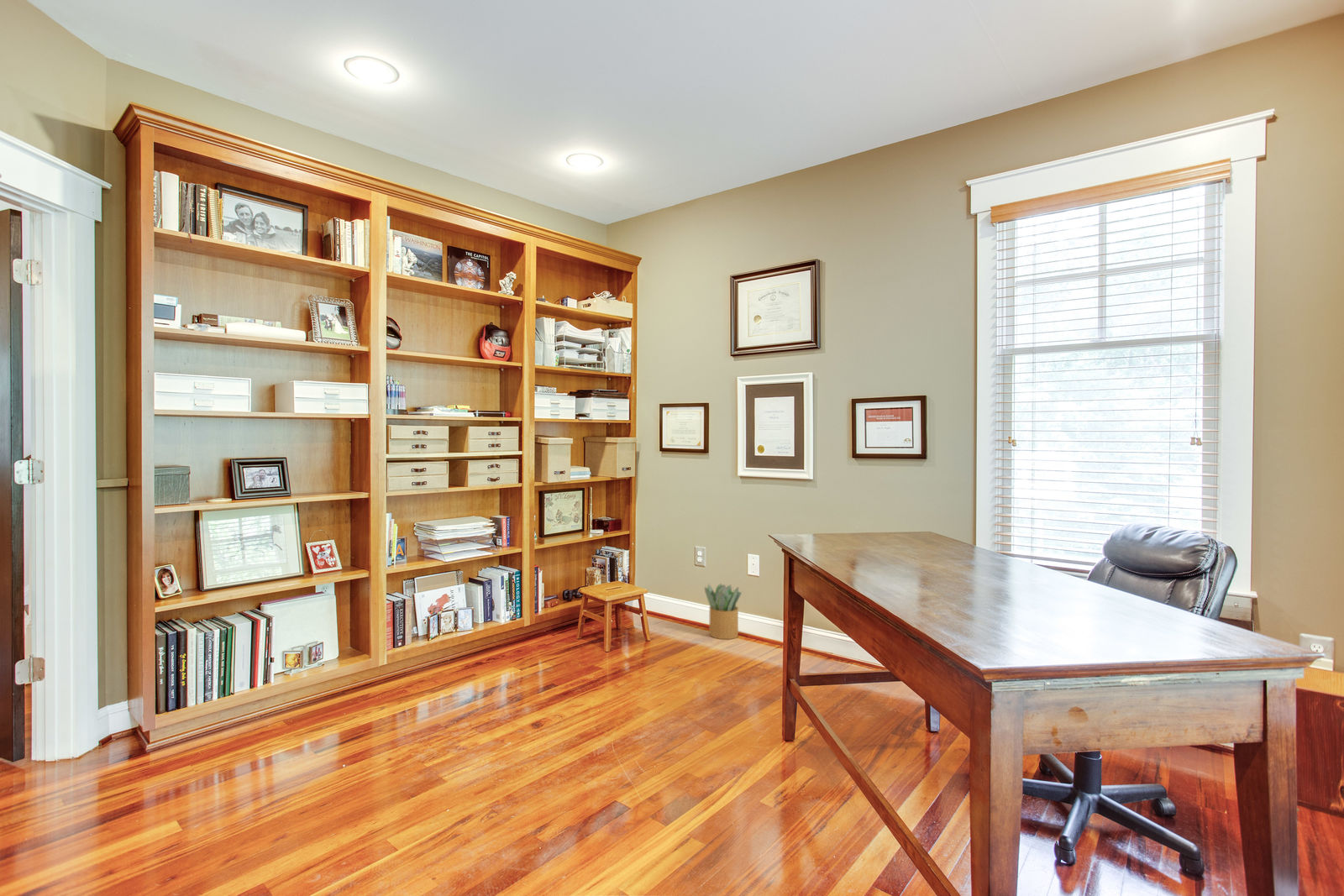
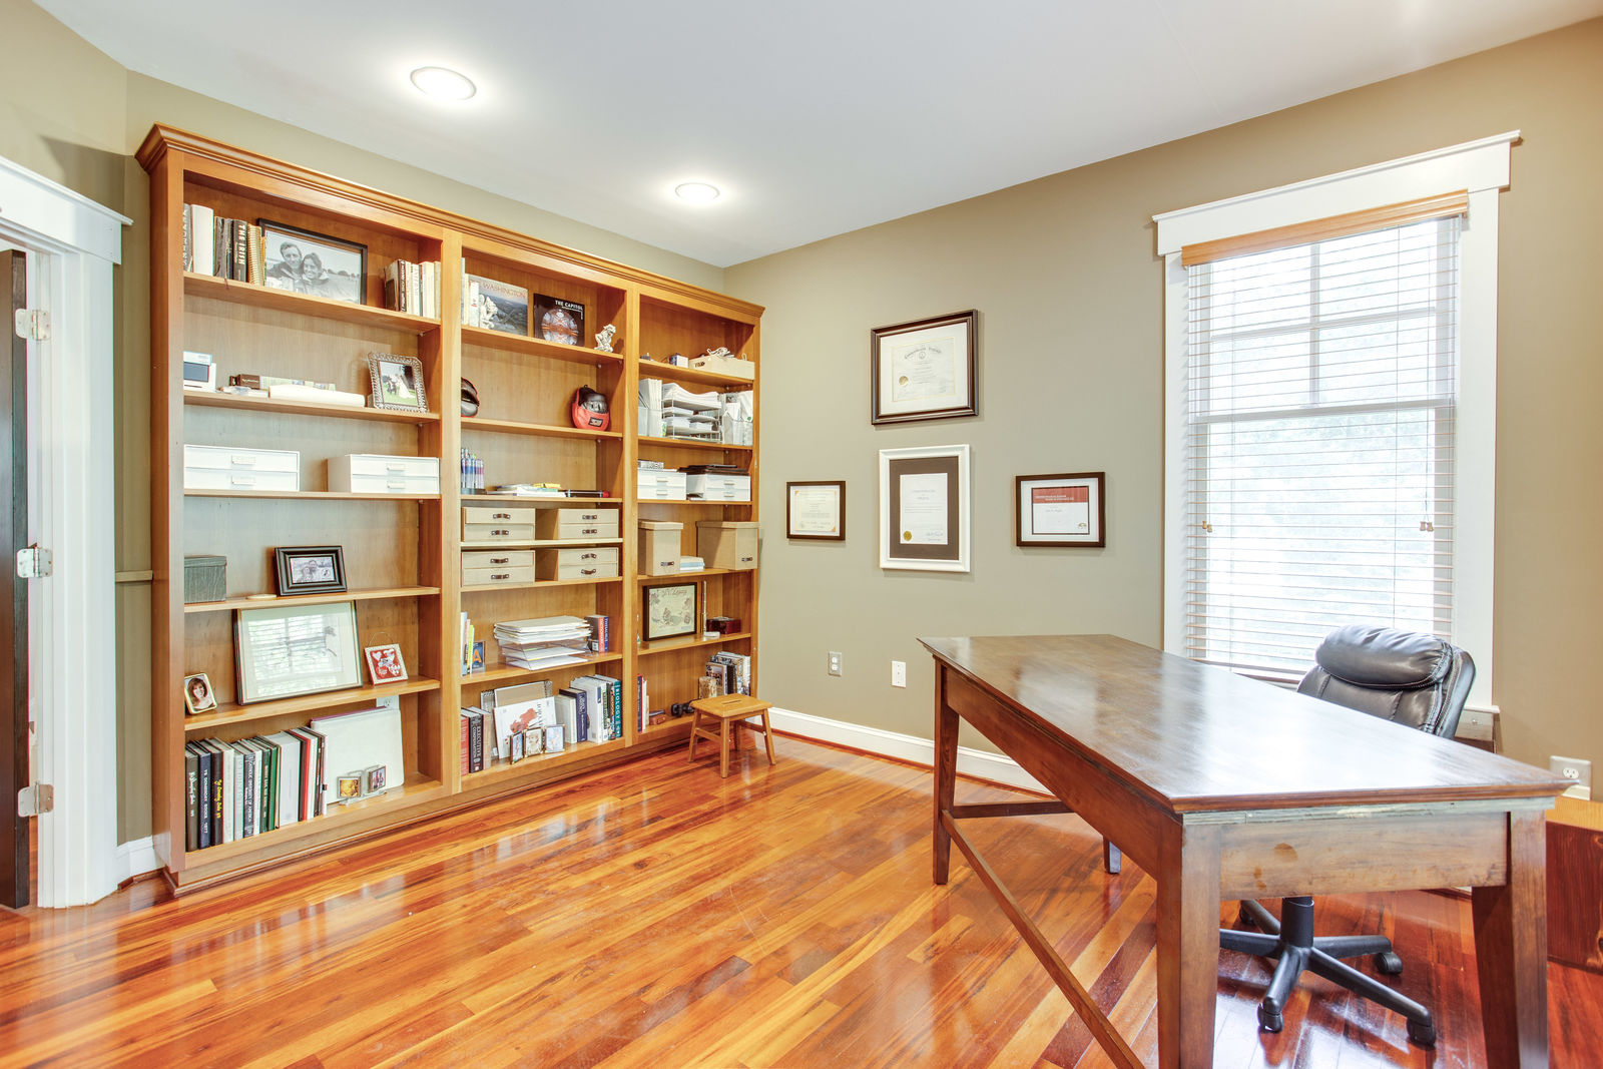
- potted plant (722, 610)
